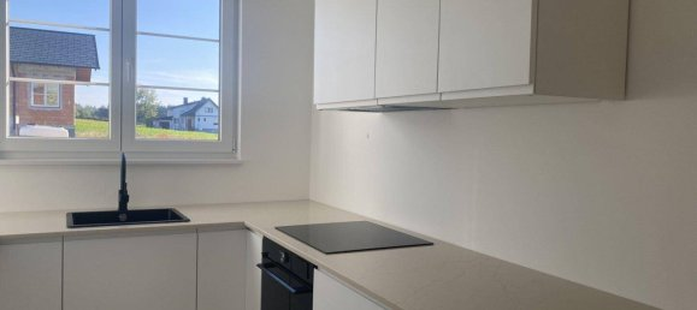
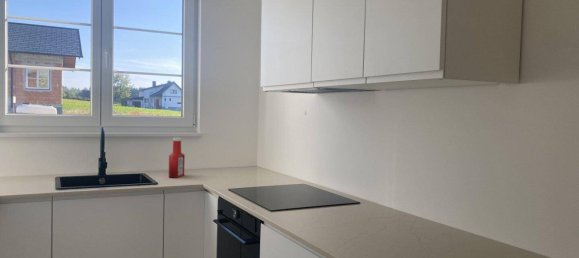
+ soap bottle (176, 157)
